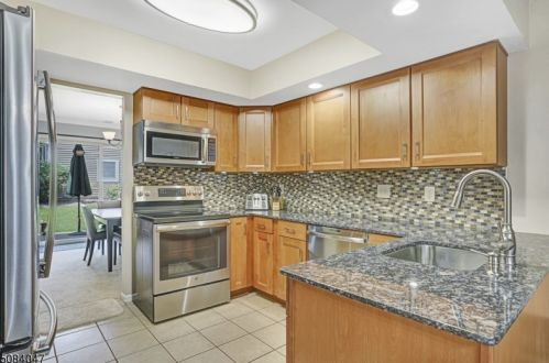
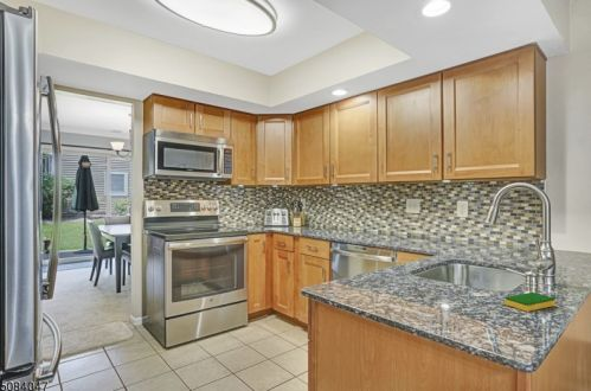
+ dish sponge (529, 301)
